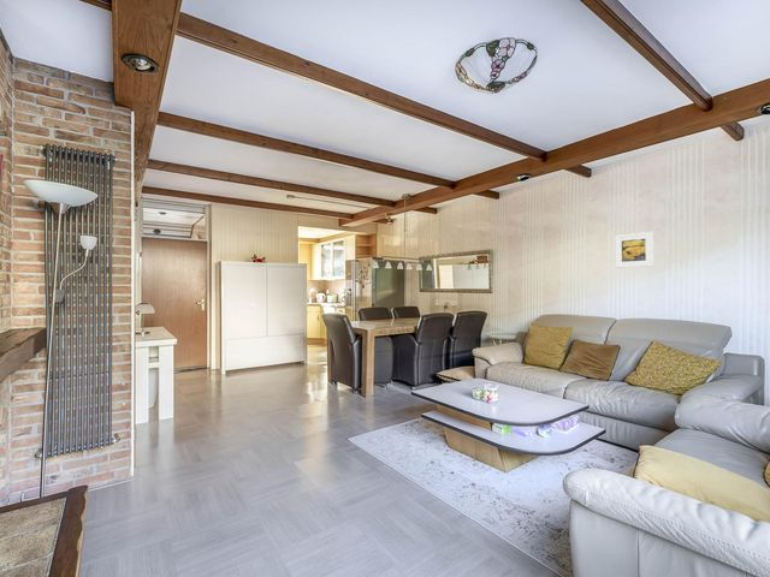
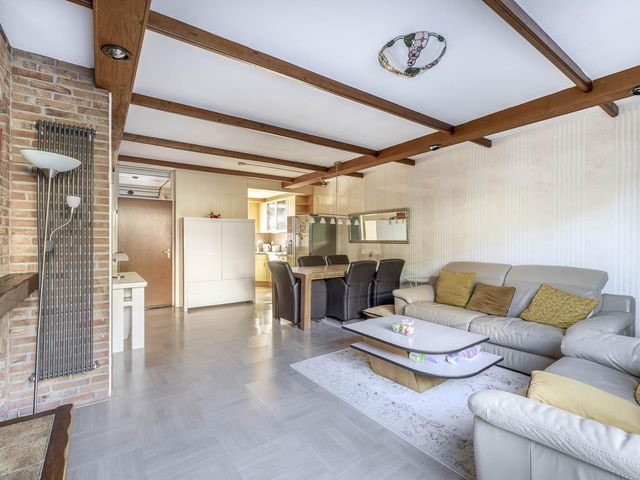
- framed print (633, 250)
